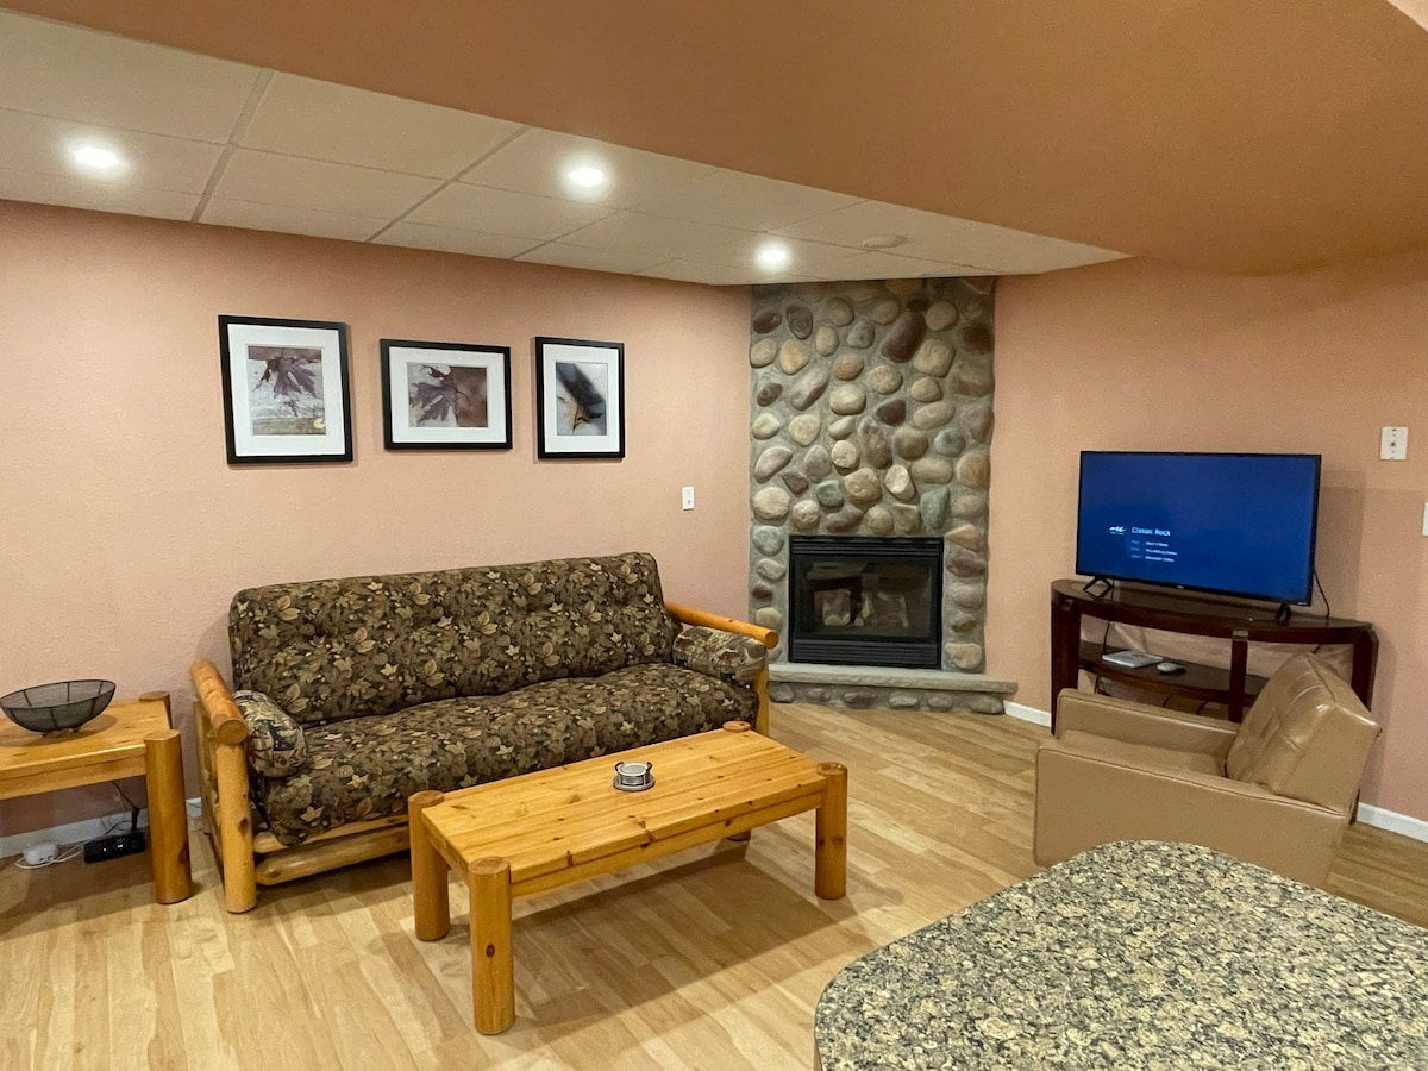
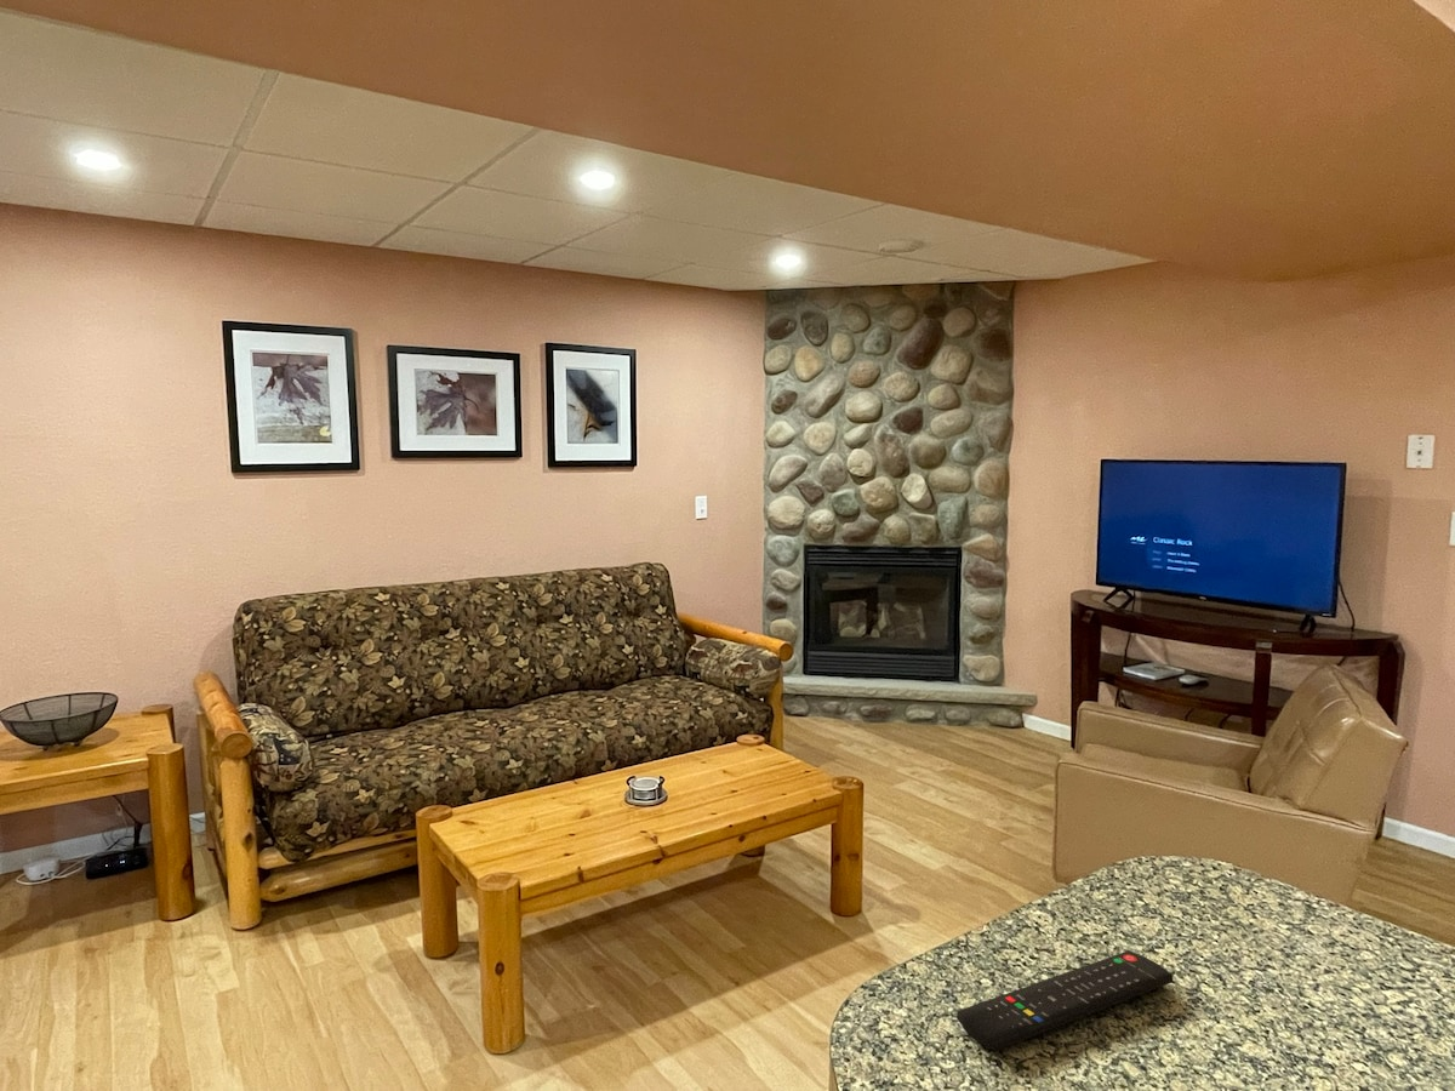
+ remote control (1069, 998)
